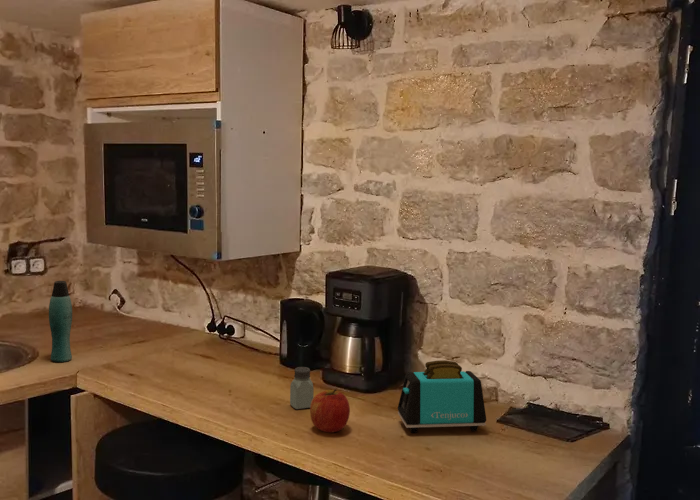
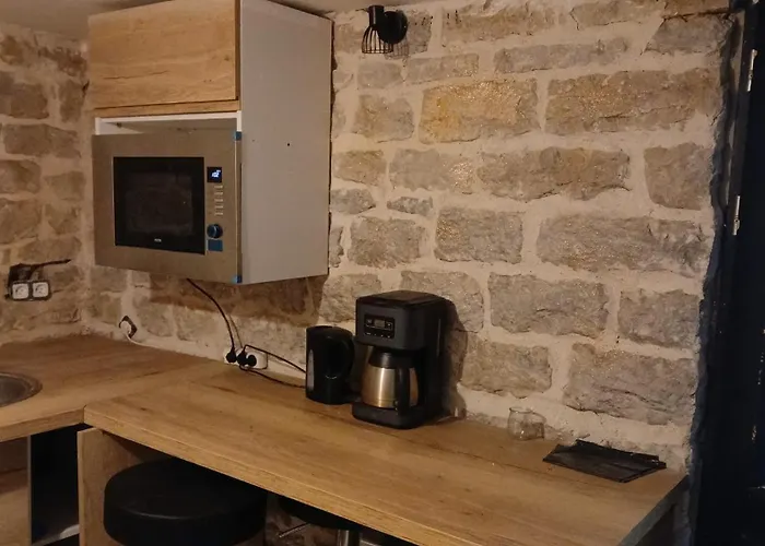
- saltshaker (301, 387)
- toaster (442, 395)
- apple (330, 408)
- bottle (60, 320)
